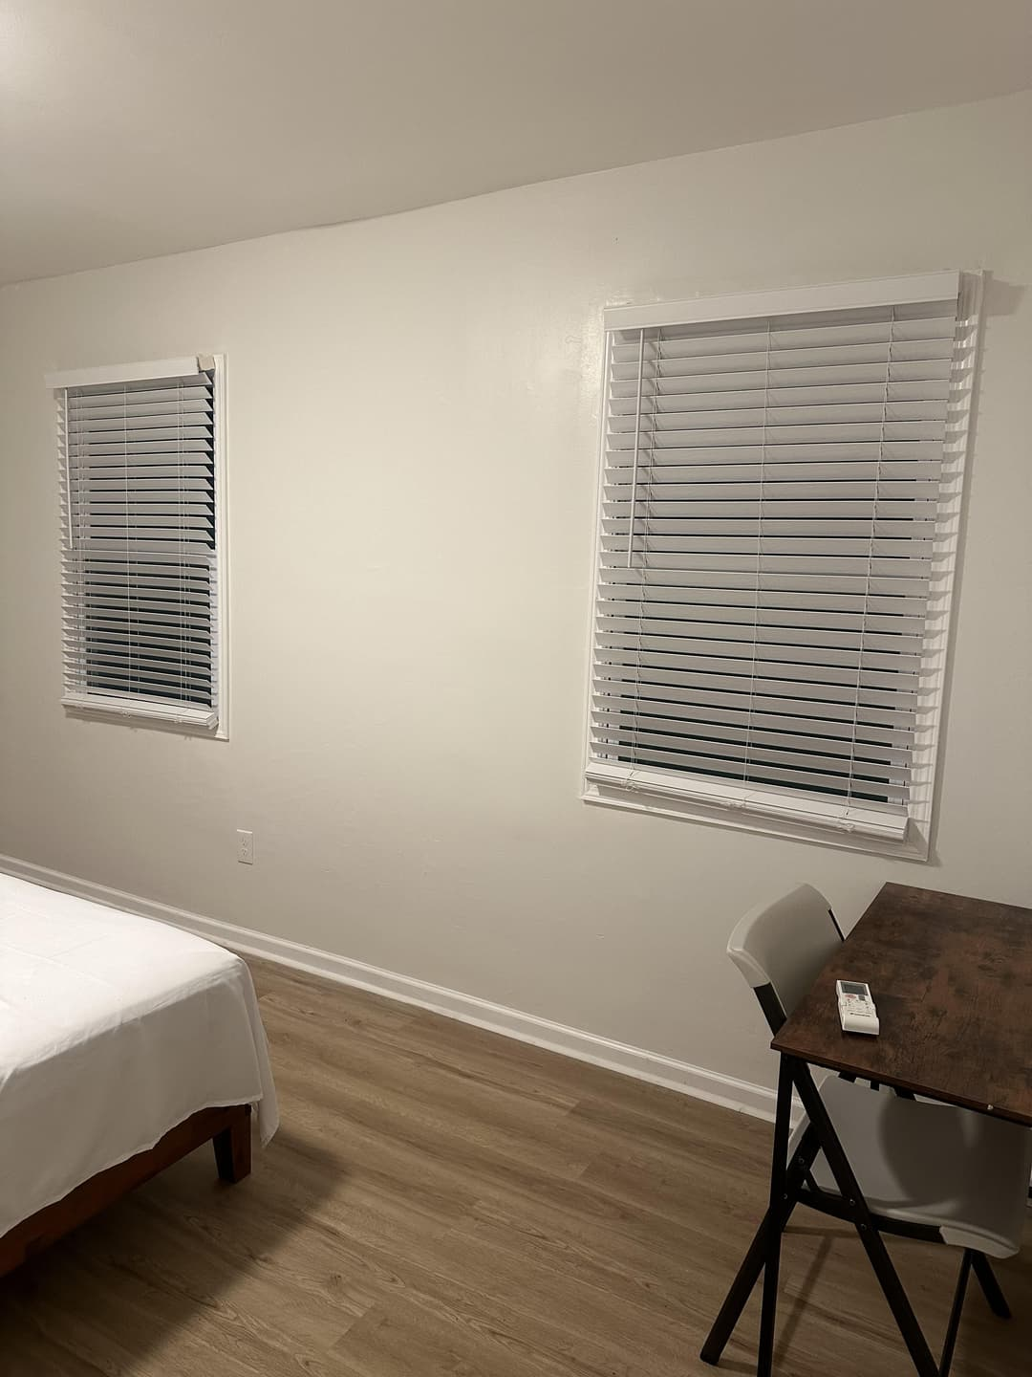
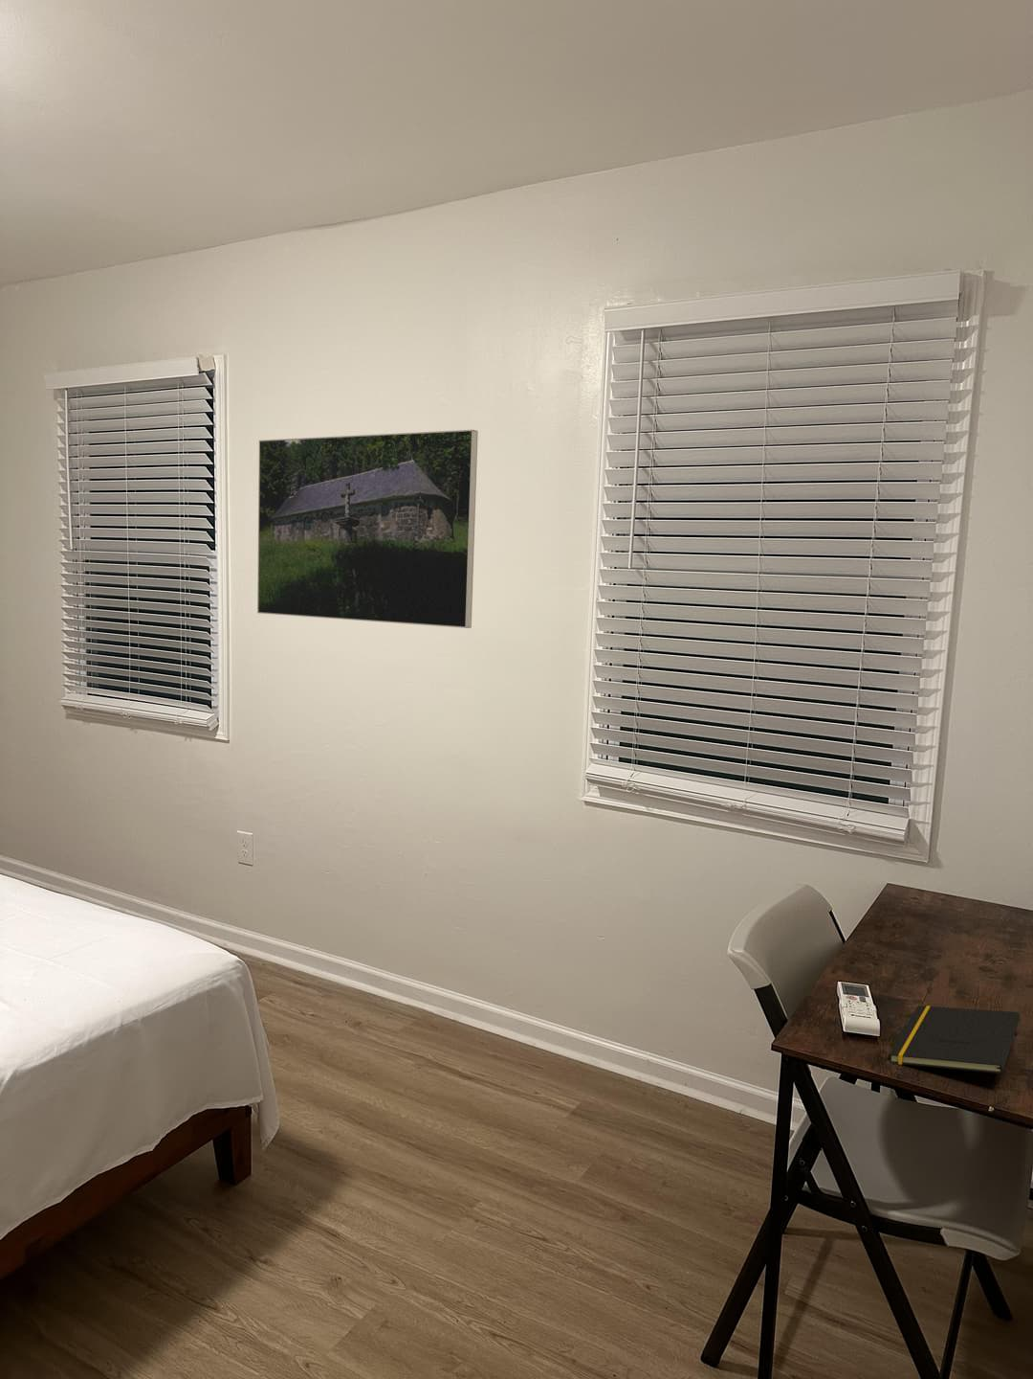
+ notepad (956, 1036)
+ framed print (359, 529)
